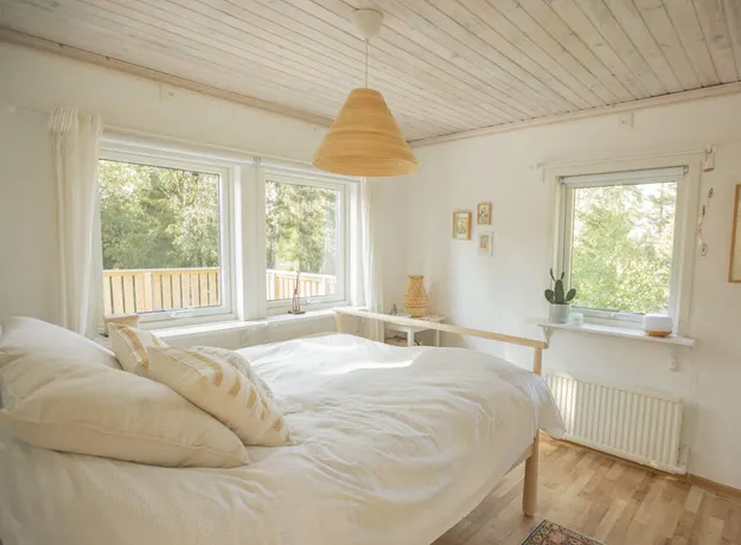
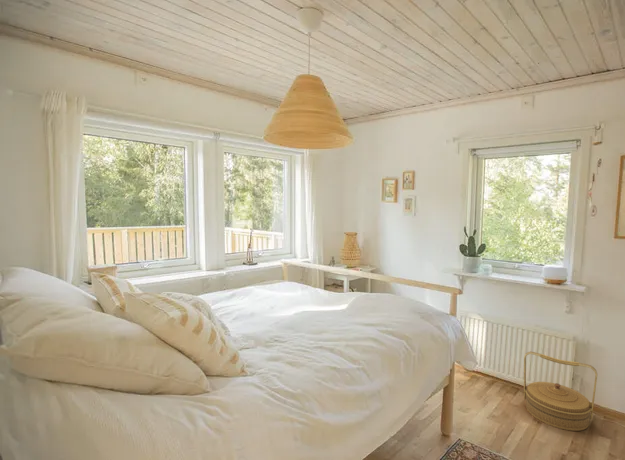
+ woven basket (557, 386)
